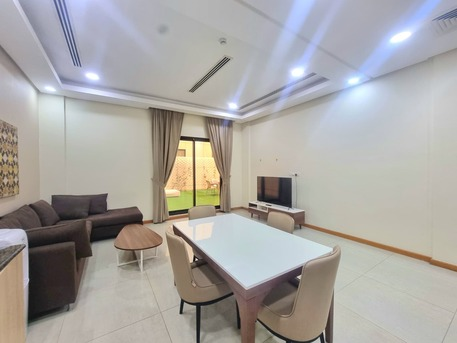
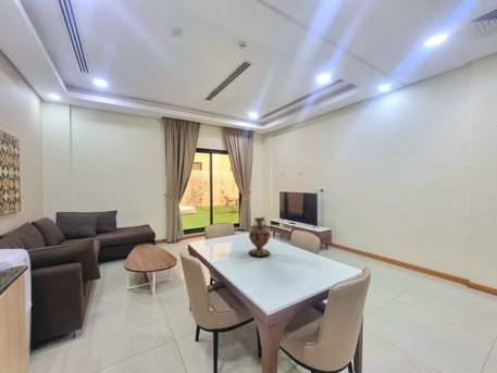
+ vase (259, 235)
